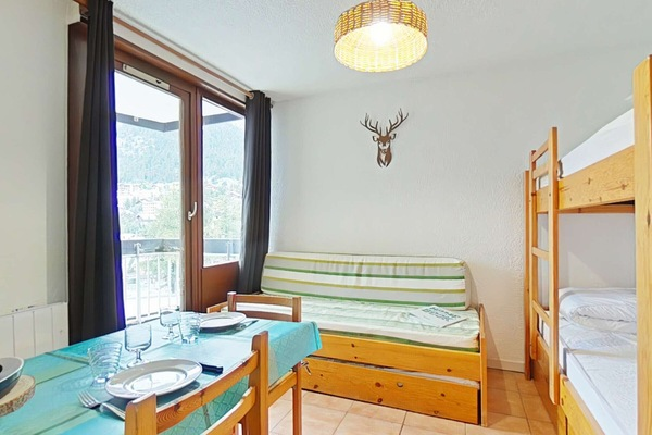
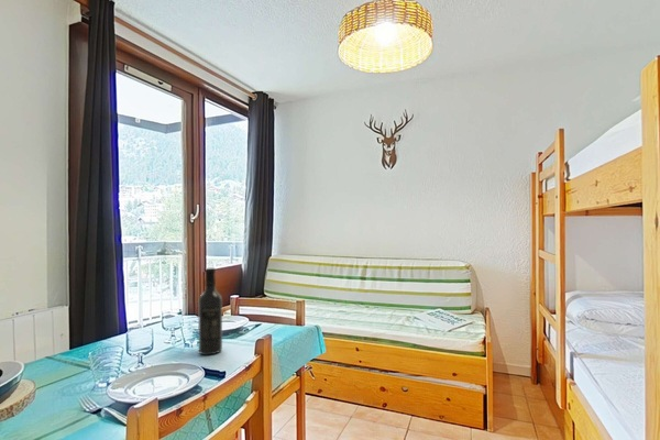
+ wine bottle (210, 309)
